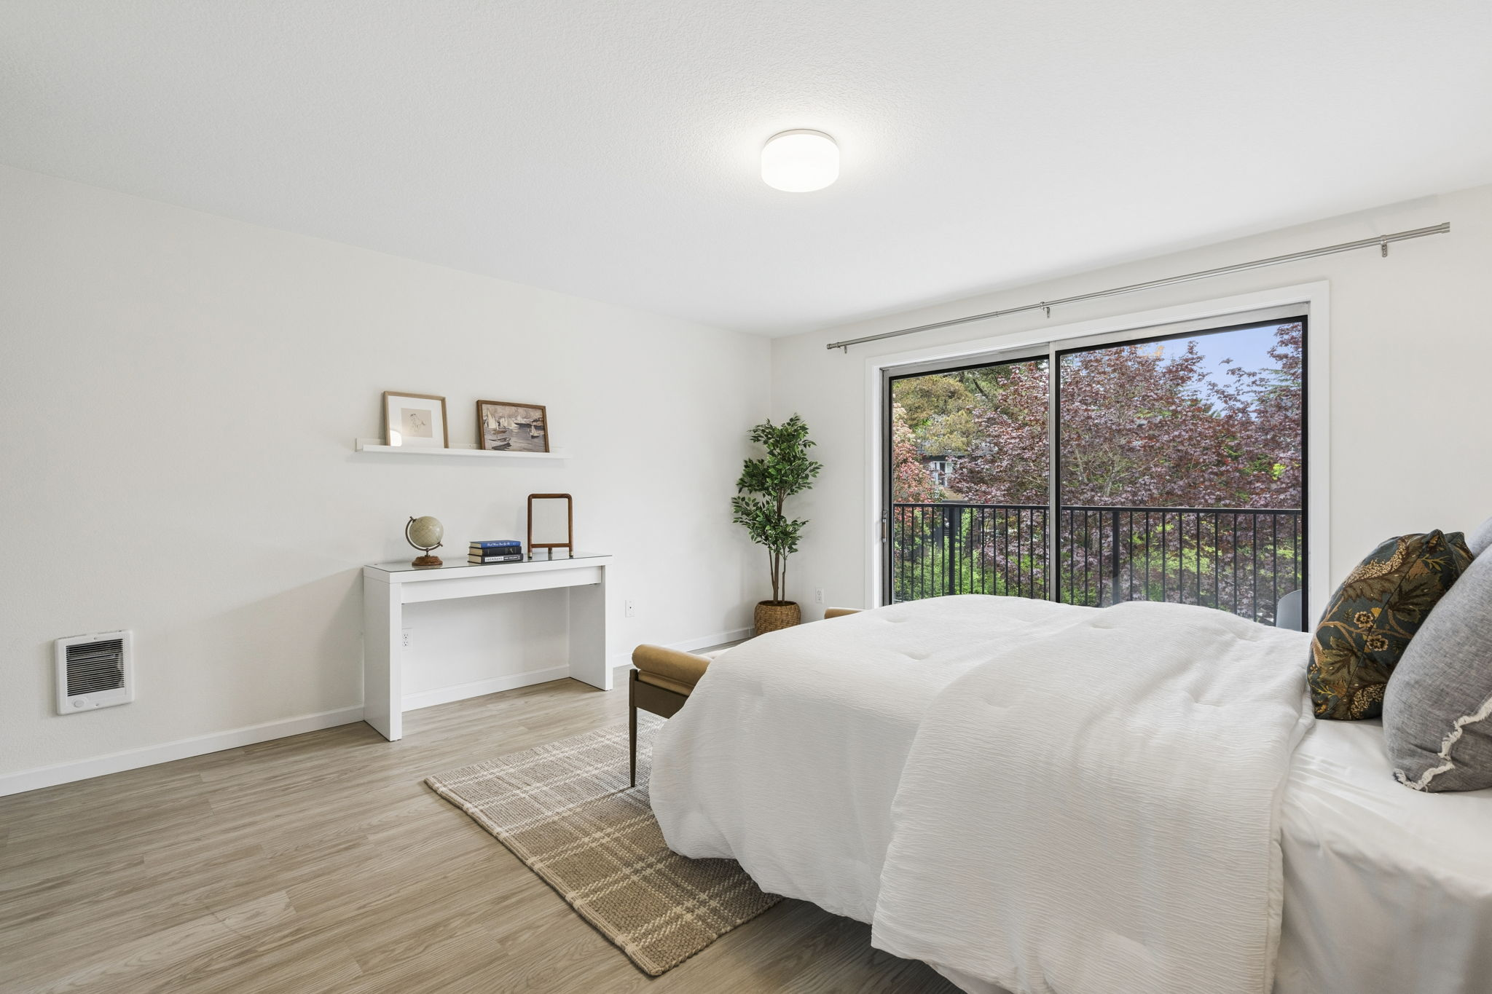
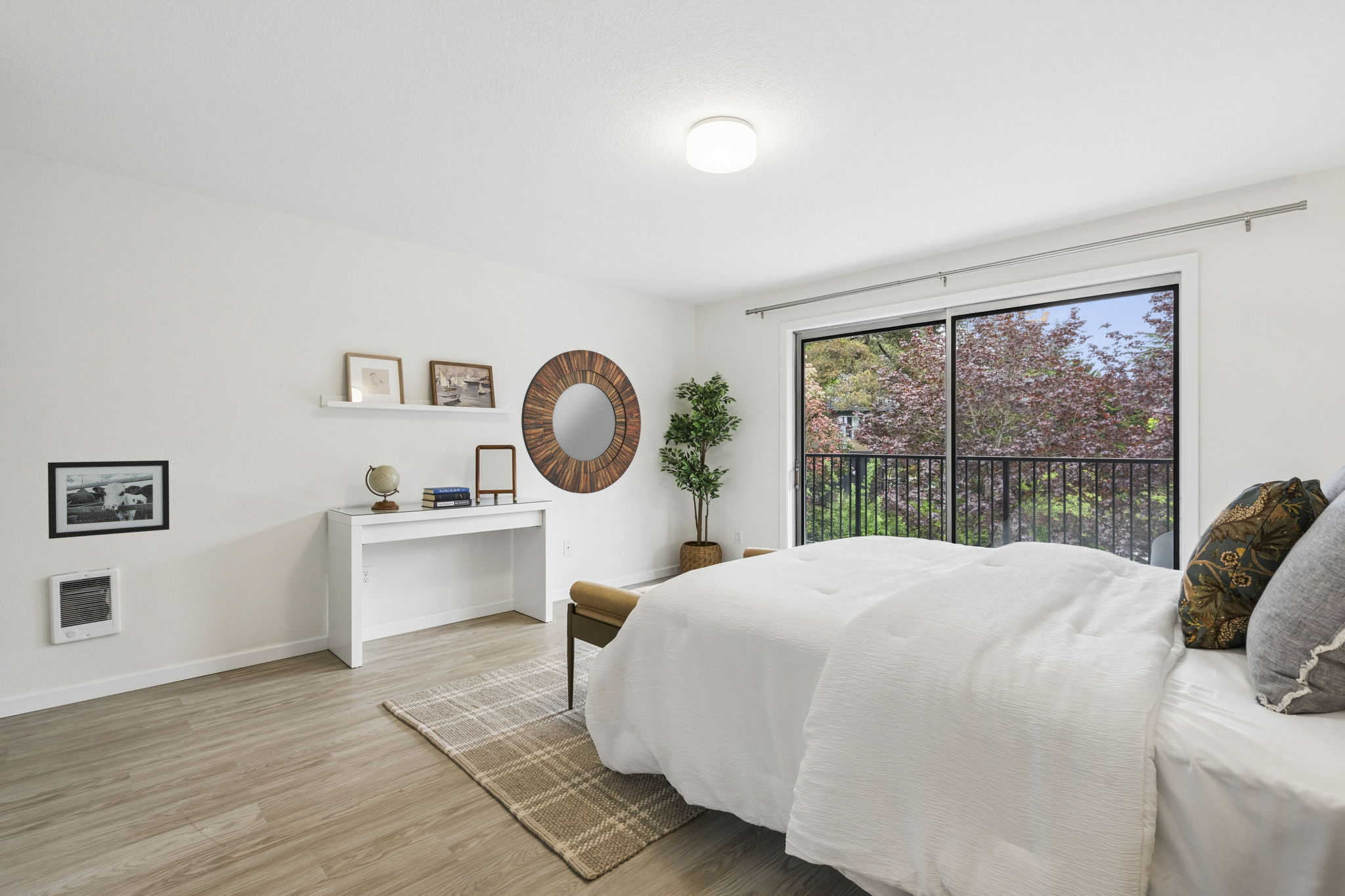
+ home mirror (585, 421)
+ picture frame (111, 498)
